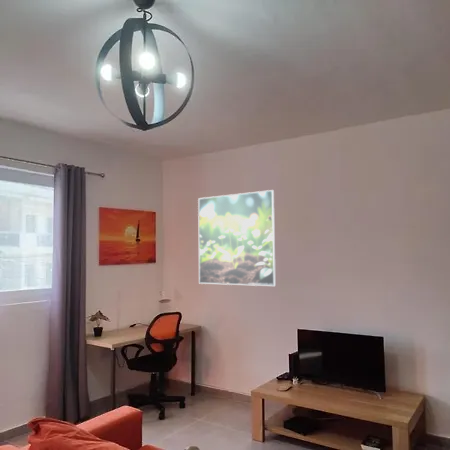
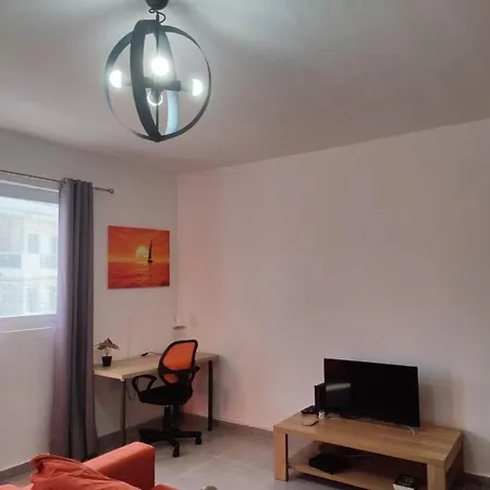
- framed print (234, 239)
